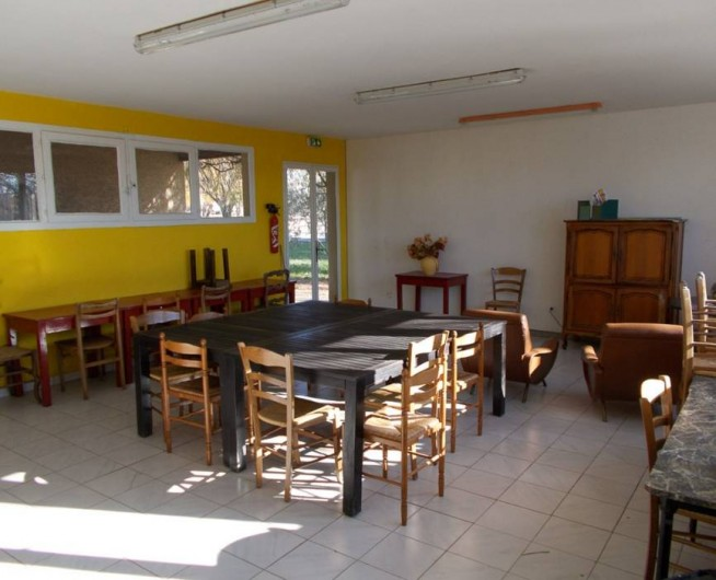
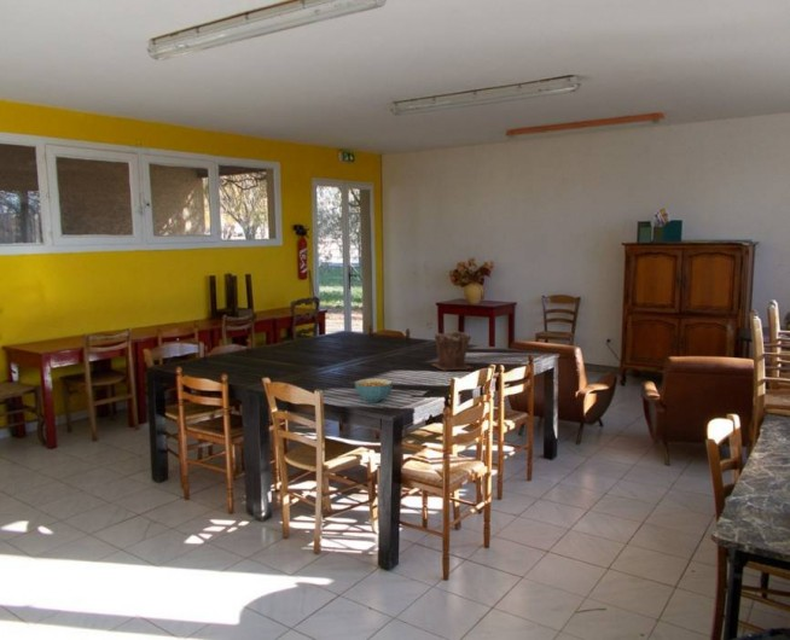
+ cereal bowl (373, 391)
+ plant pot (452, 349)
